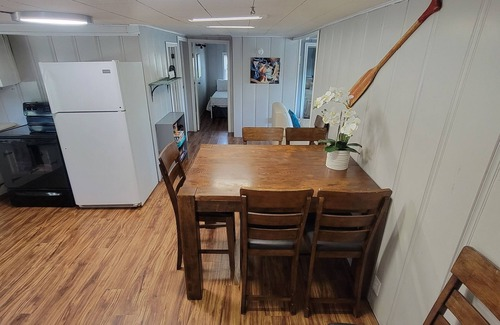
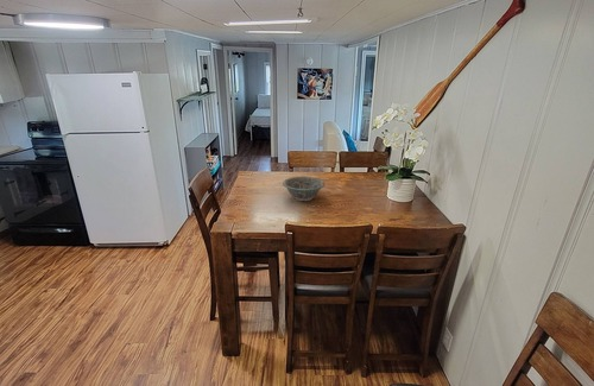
+ bowl (303, 190)
